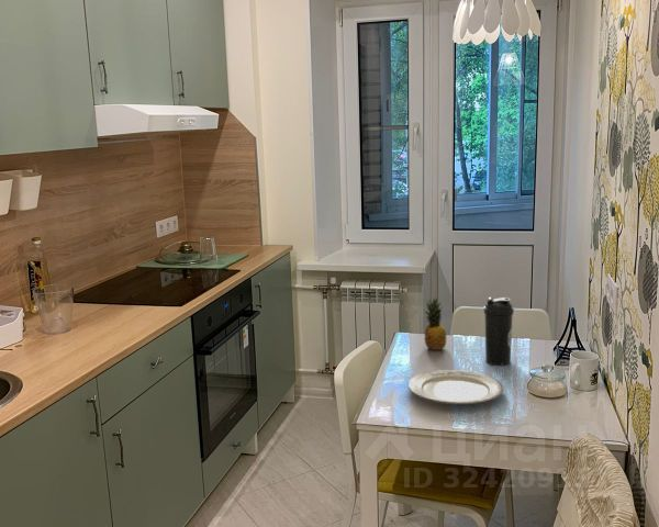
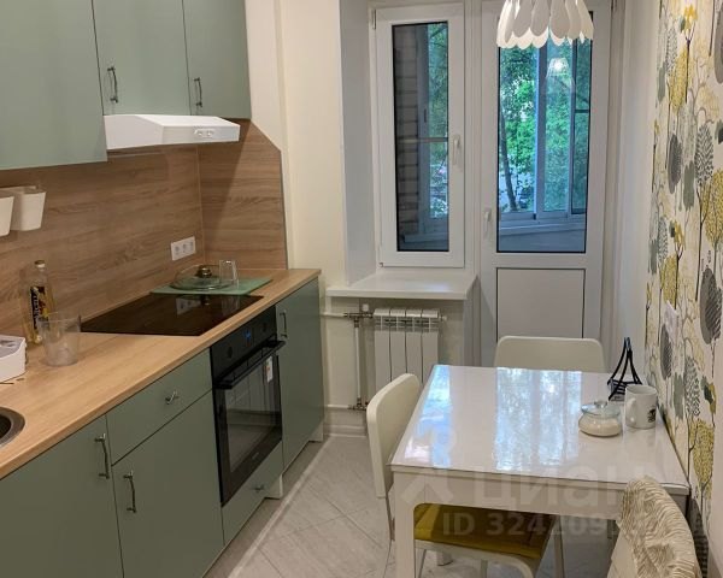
- chinaware (455, 389)
- fruit (435, 323)
- water bottle (498, 329)
